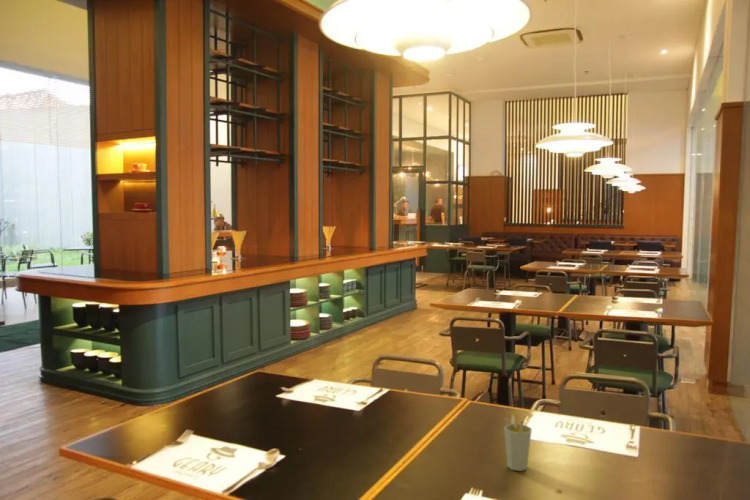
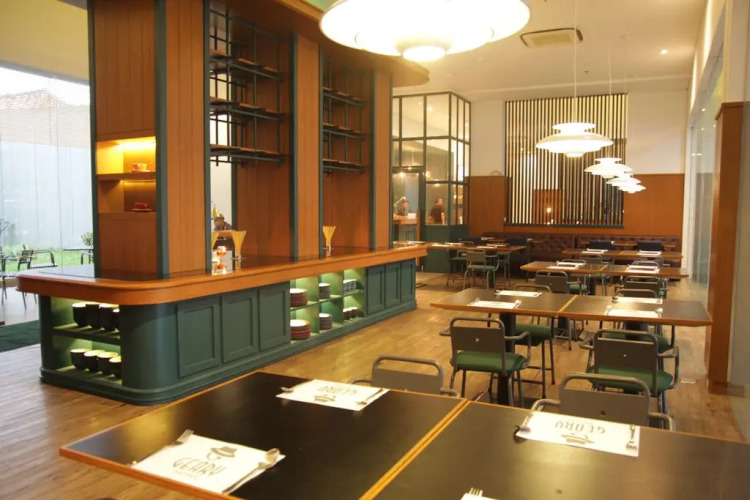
- cup (516, 439)
